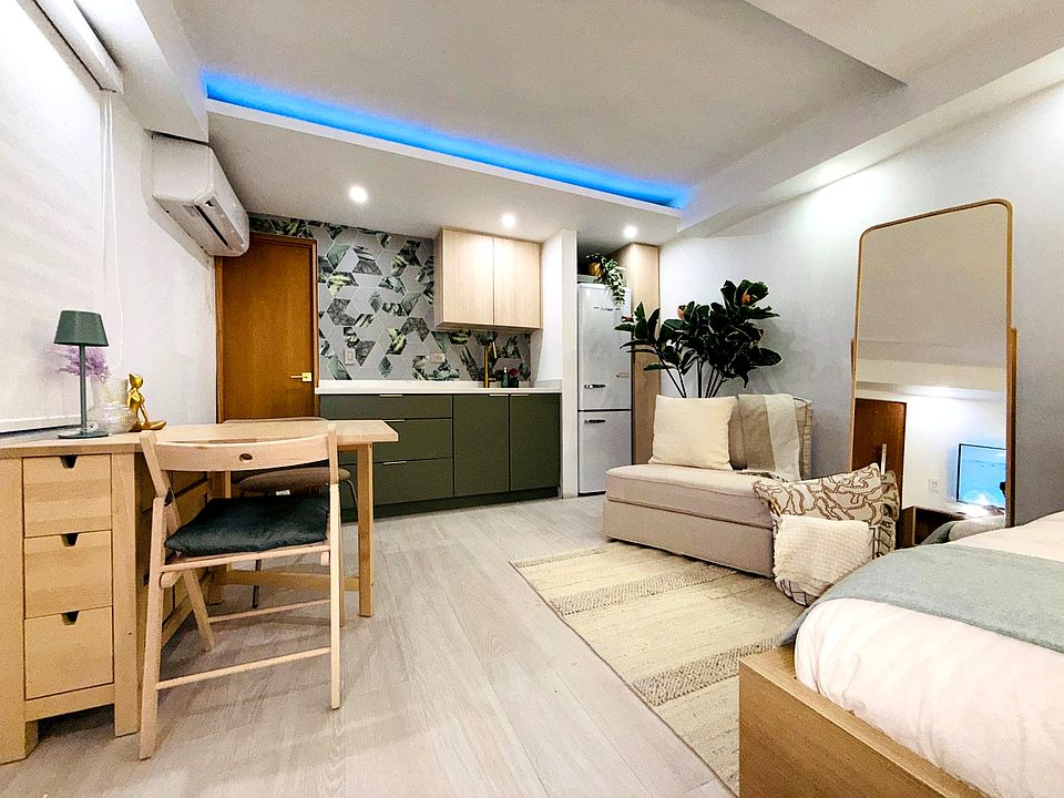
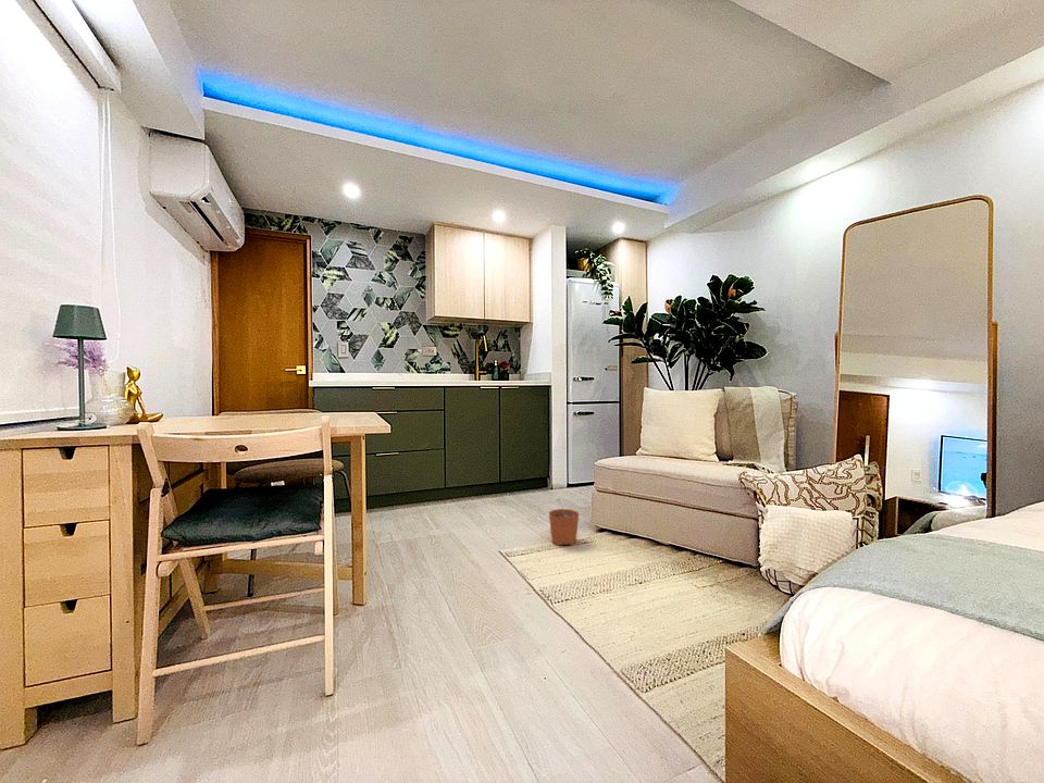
+ plant pot (563, 520)
